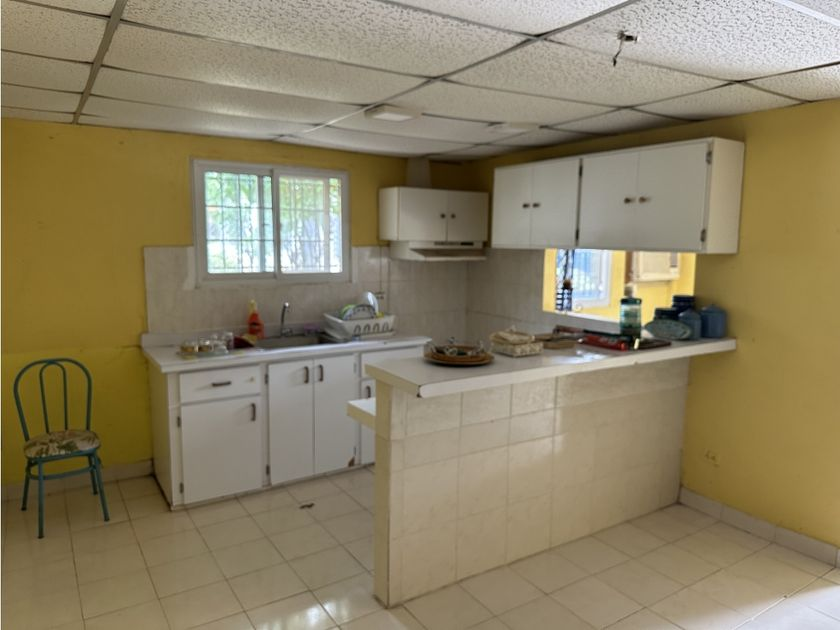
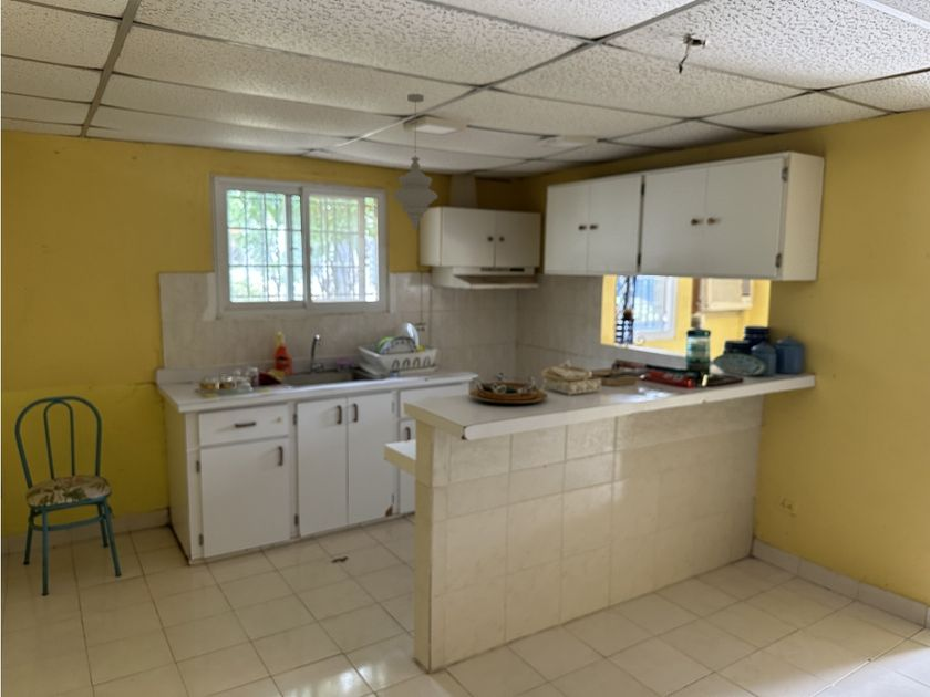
+ pendant light (415, 163)
